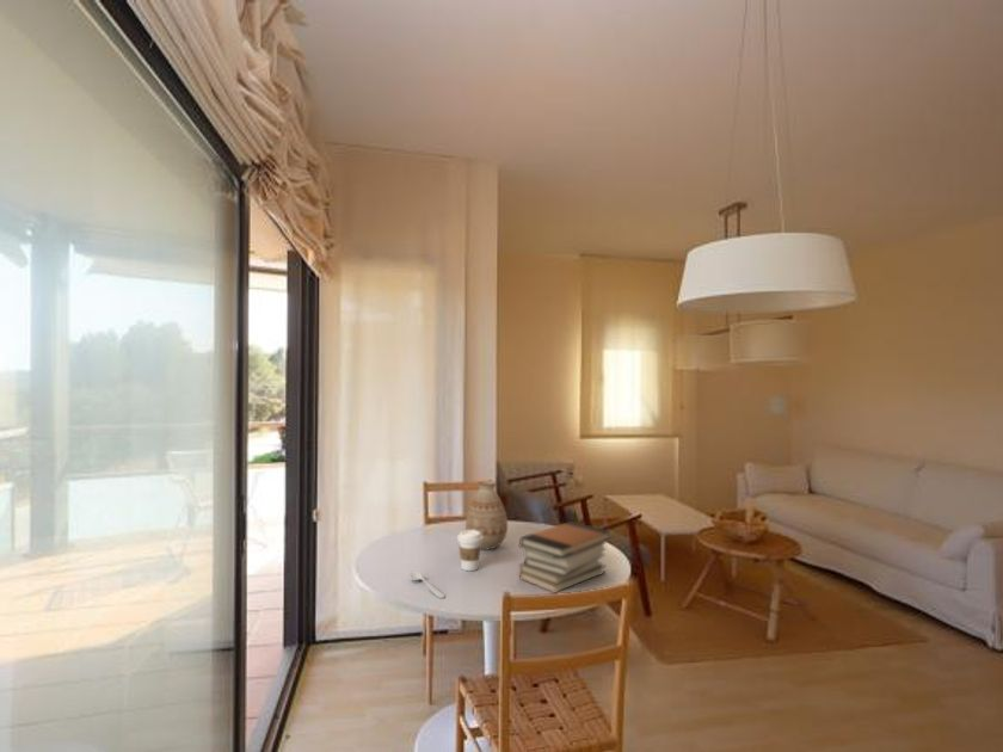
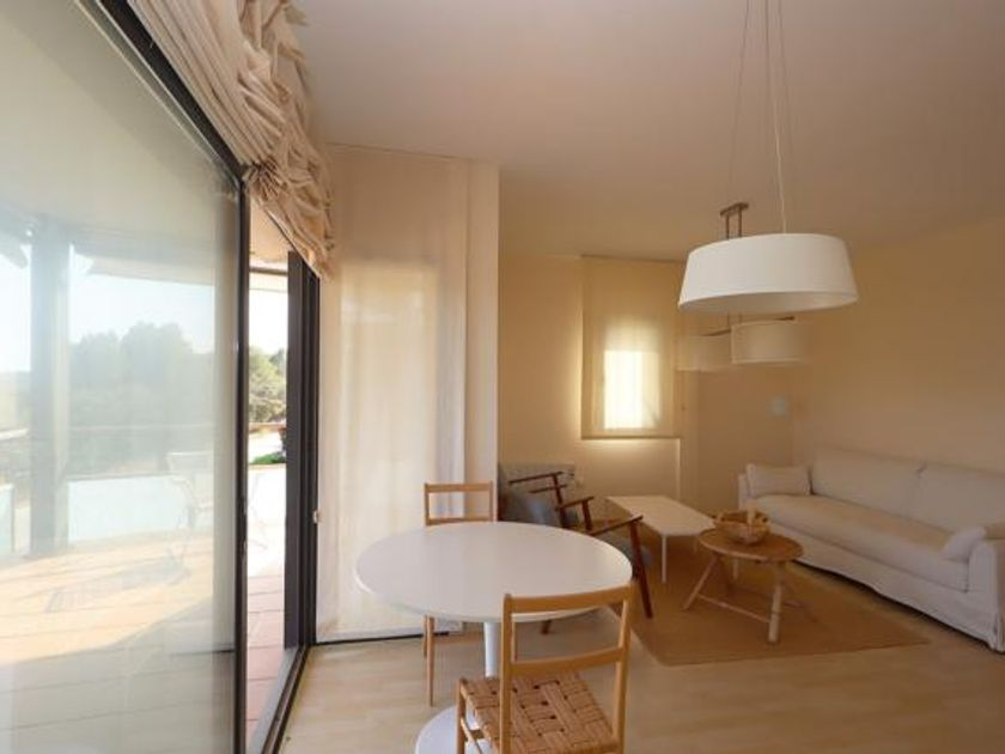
- coffee cup (469, 550)
- vase (486, 514)
- book stack (565, 554)
- spoon (426, 584)
